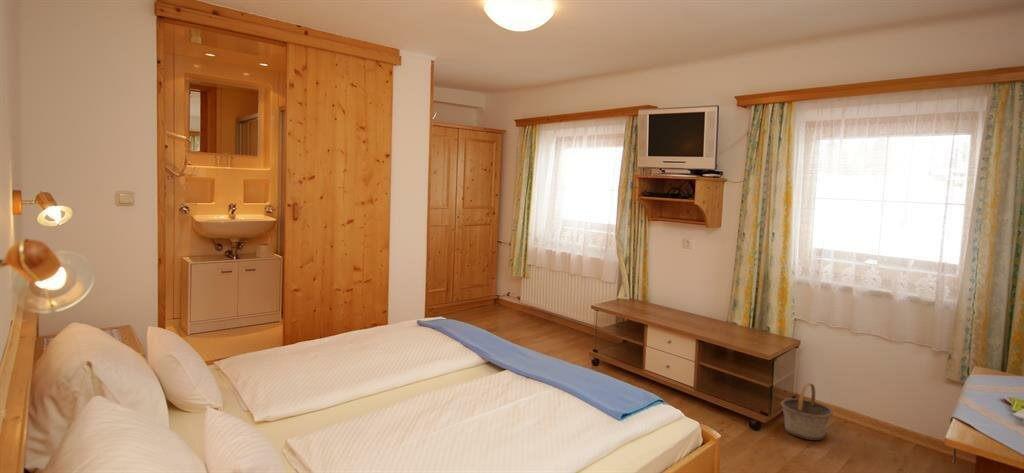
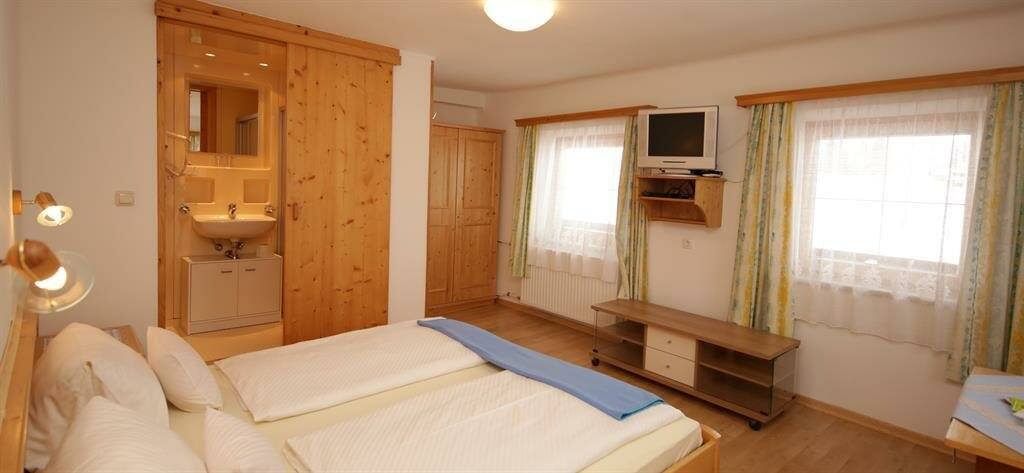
- basket (806, 408)
